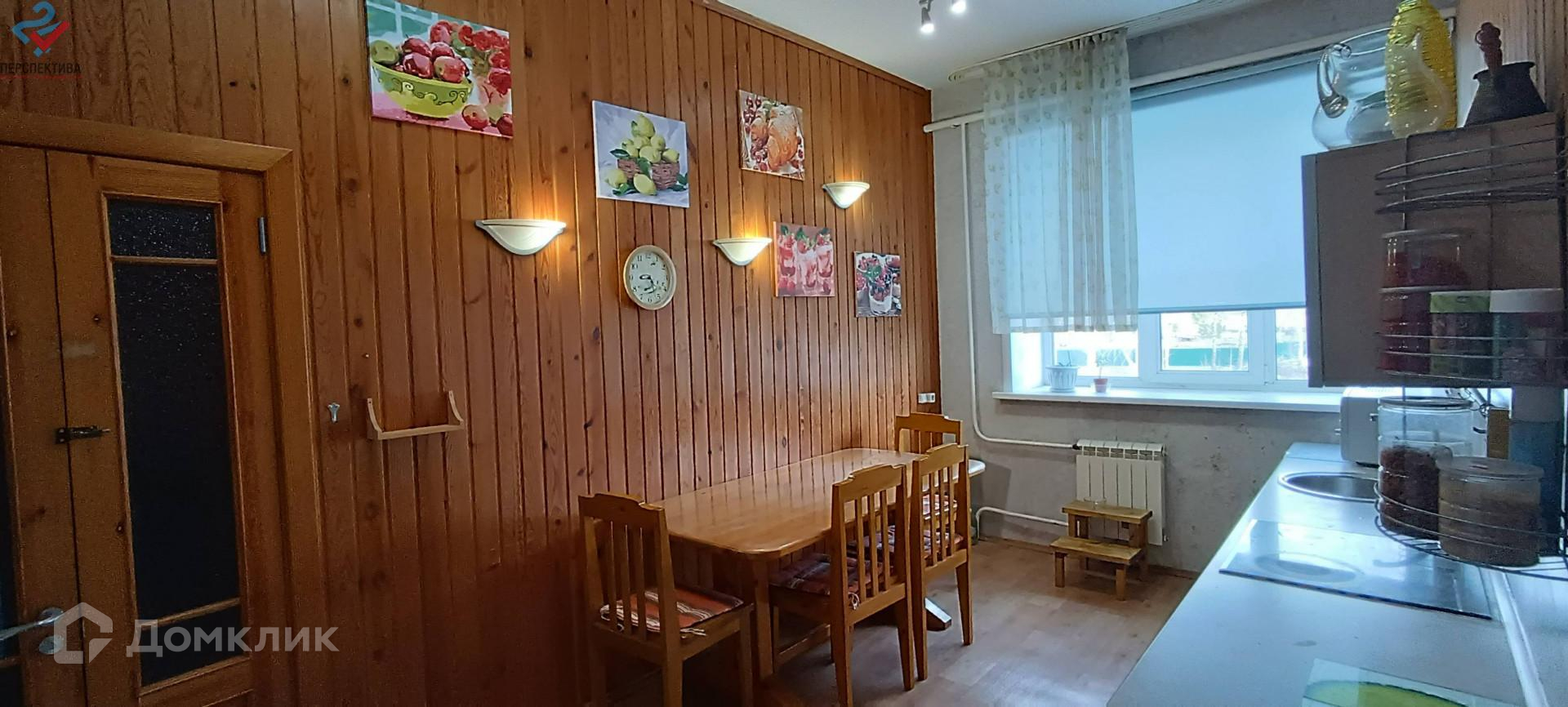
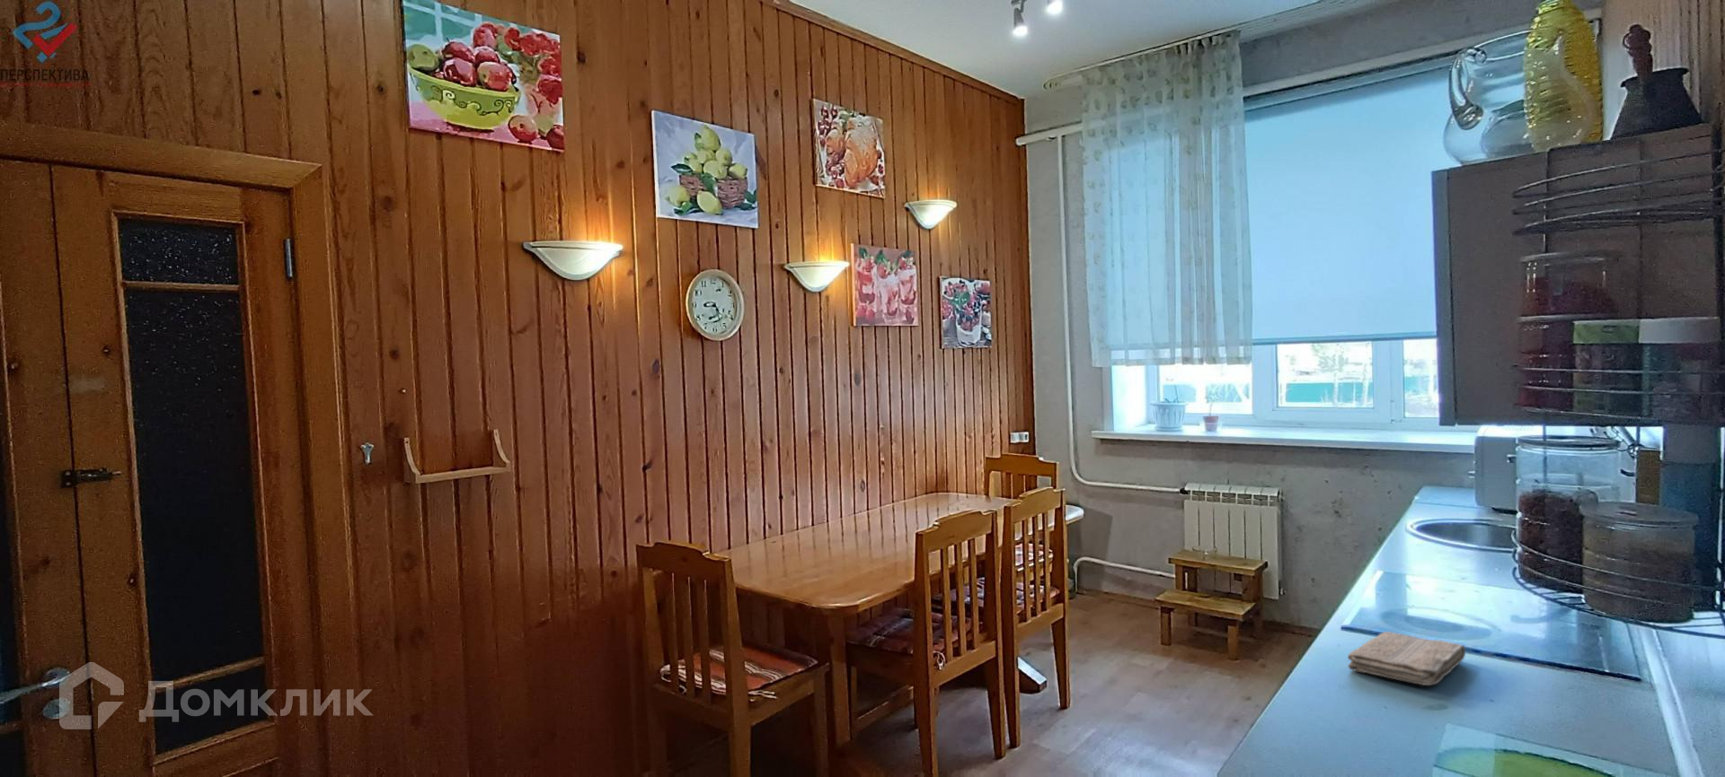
+ washcloth (1406, 655)
